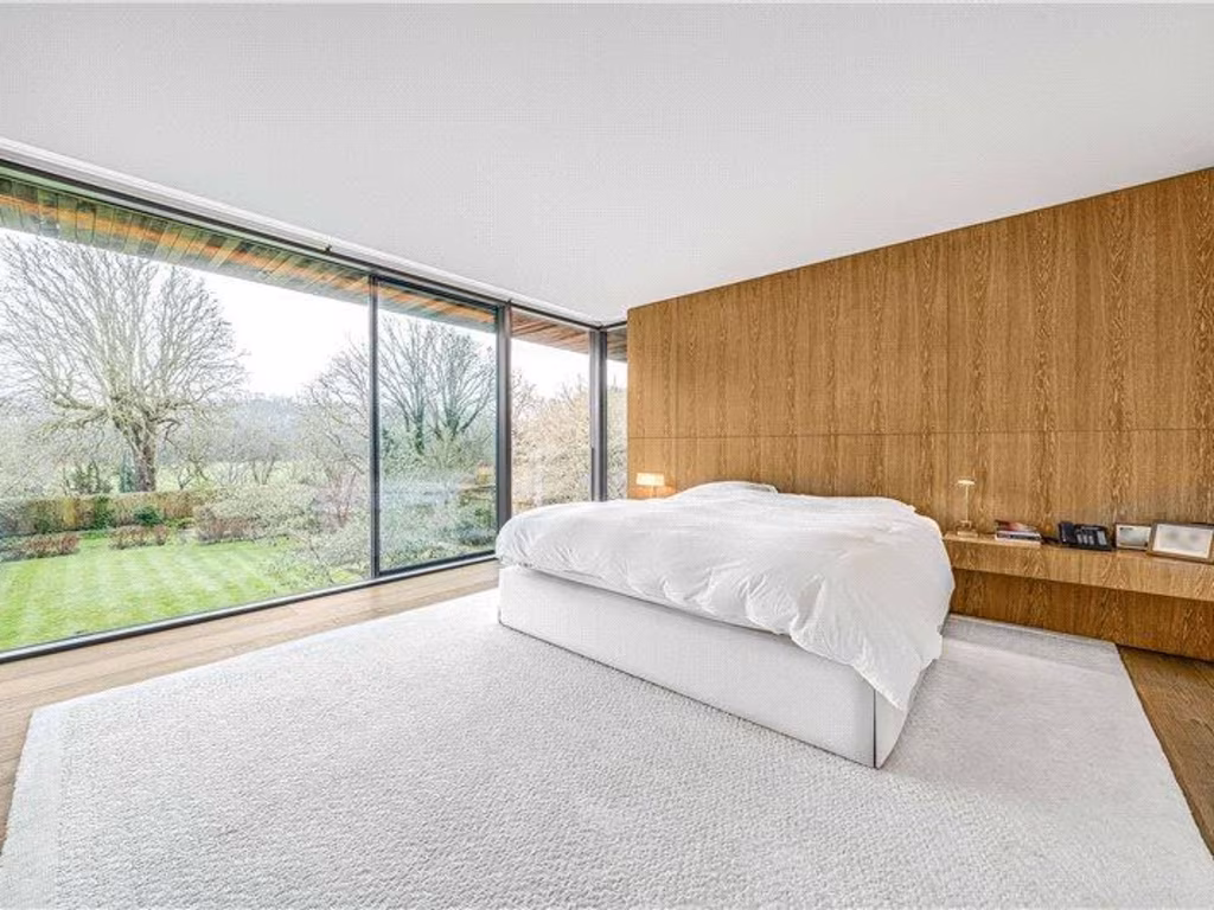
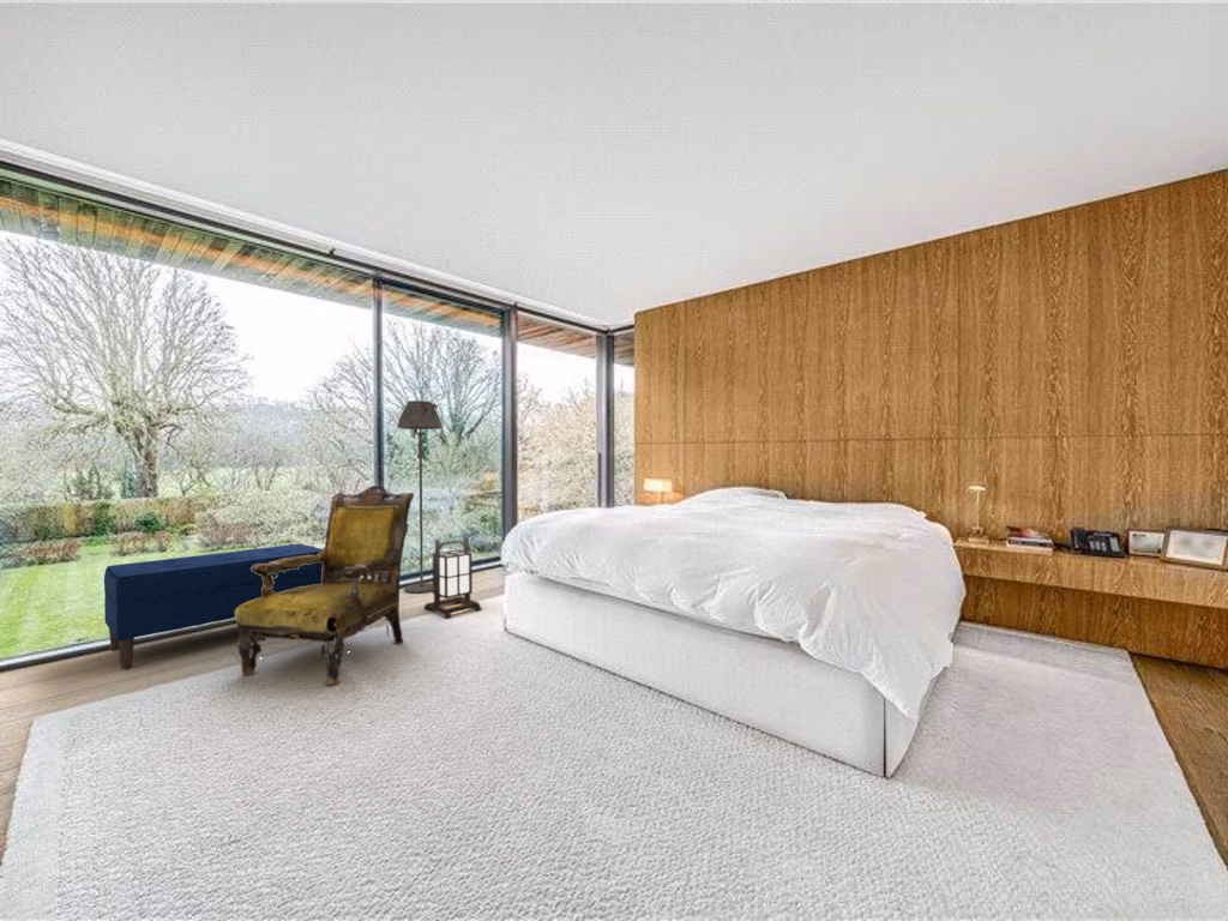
+ bench (224, 596)
+ lantern (452, 573)
+ armchair (332, 571)
+ floor lamp (420, 495)
